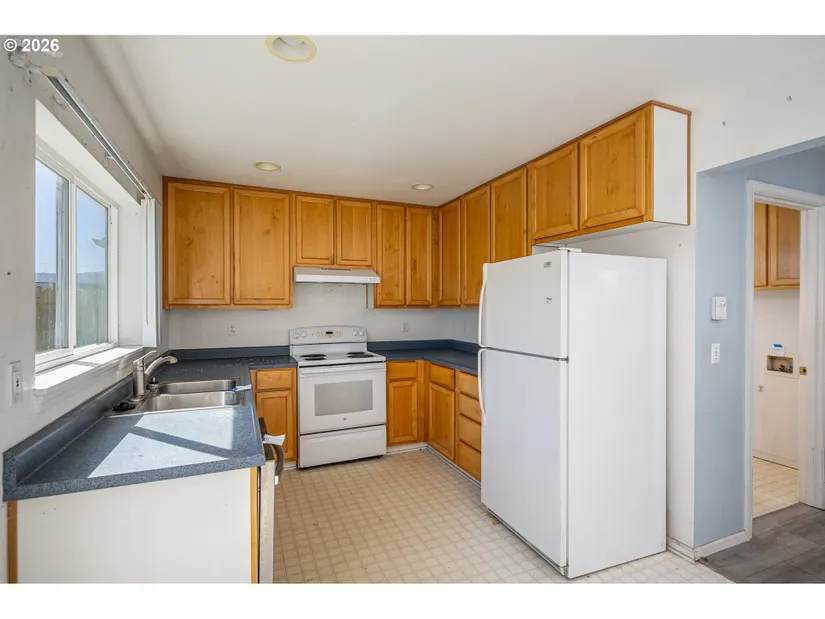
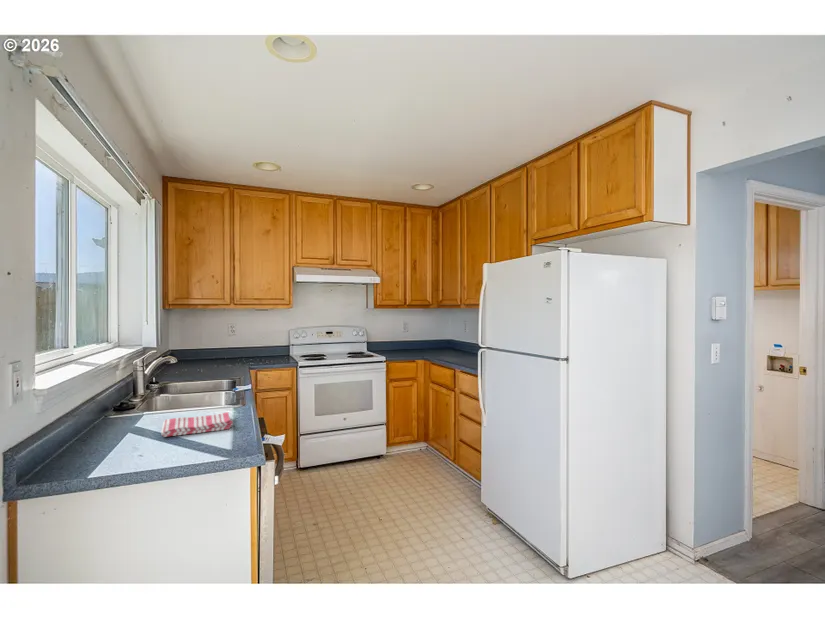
+ dish towel (197, 422)
